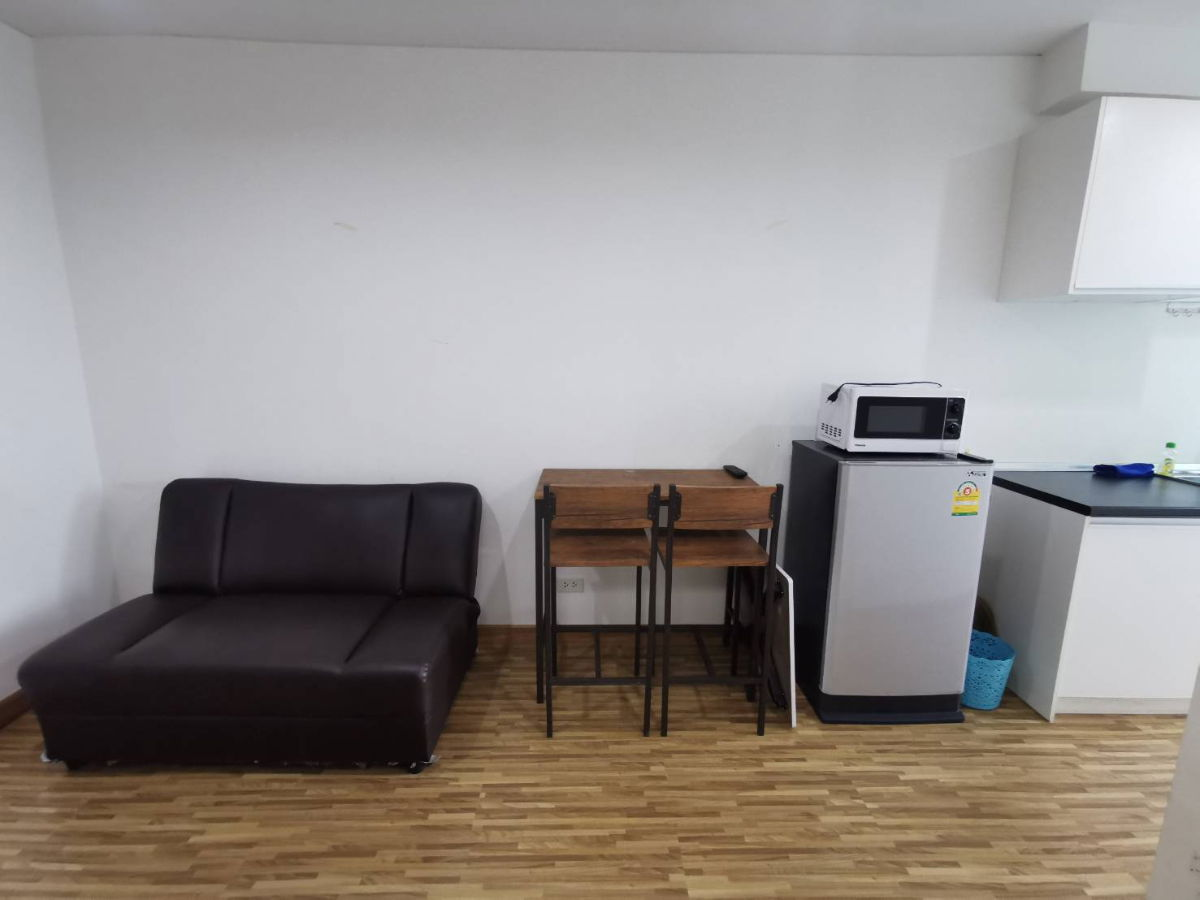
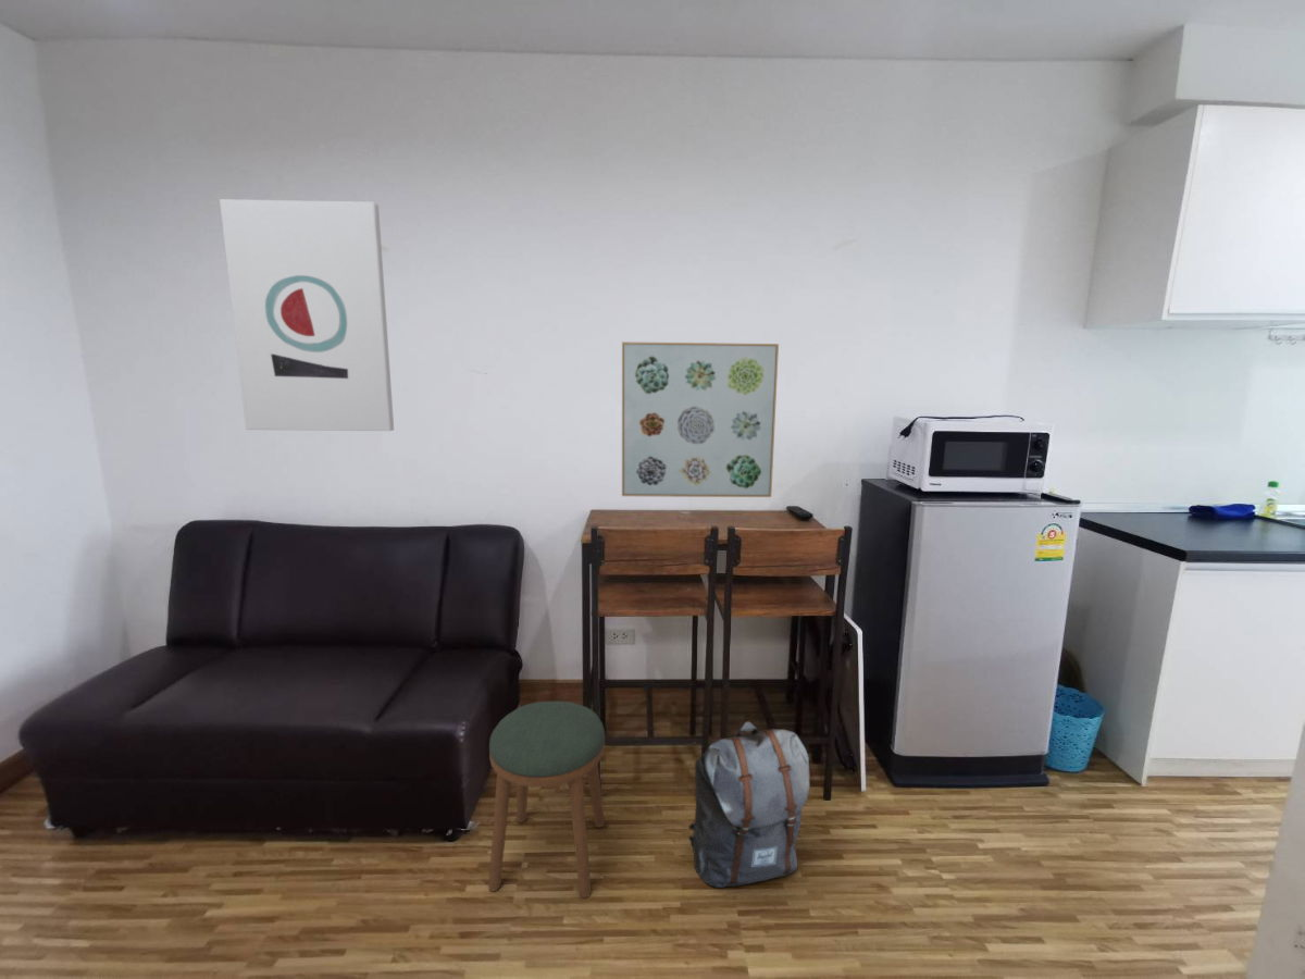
+ stool (549, 785)
+ wall art (310, 320)
+ backpack (747, 794)
+ wall art (698, 421)
